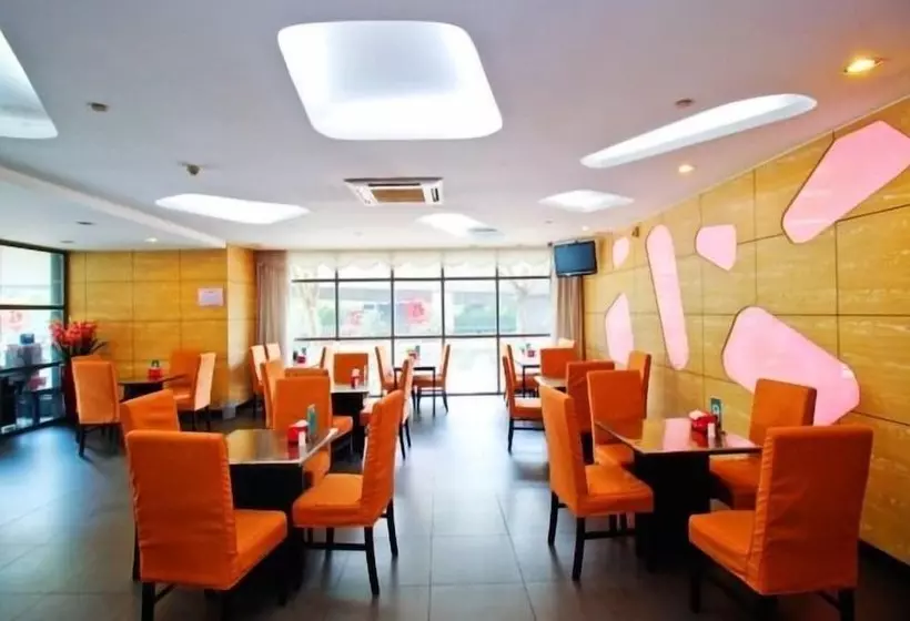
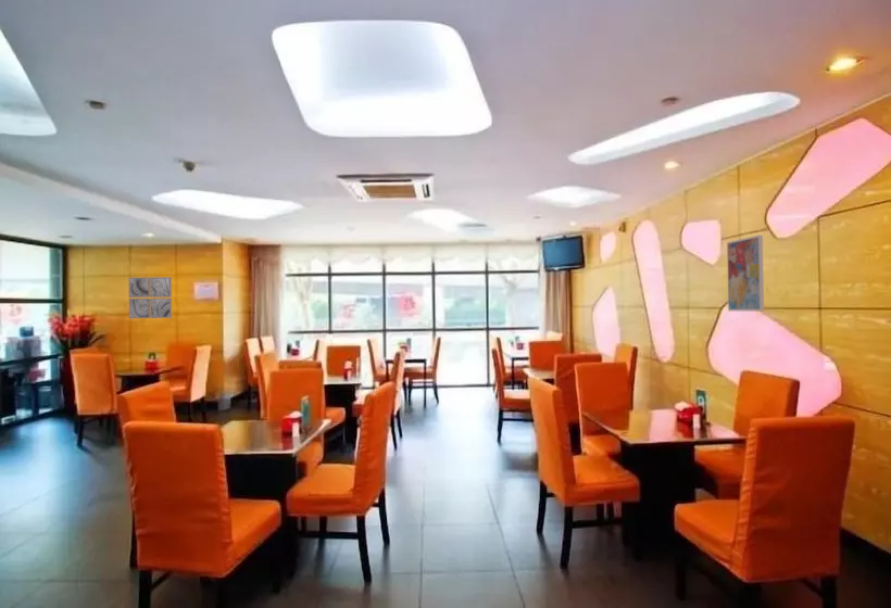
+ wall art (150, 296)
+ wall art (744, 275)
